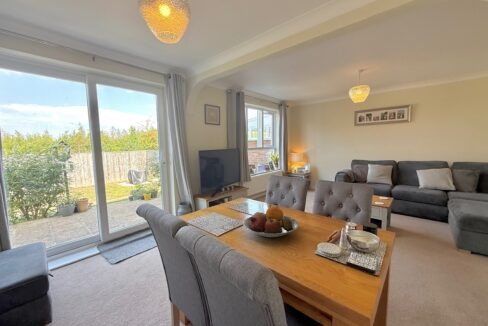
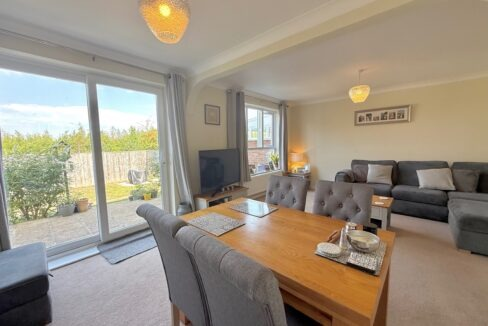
- fruit bowl (270, 220)
